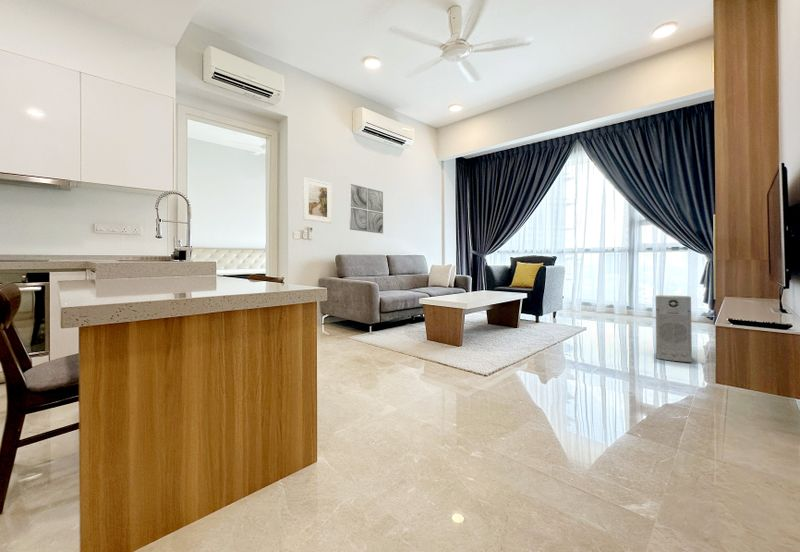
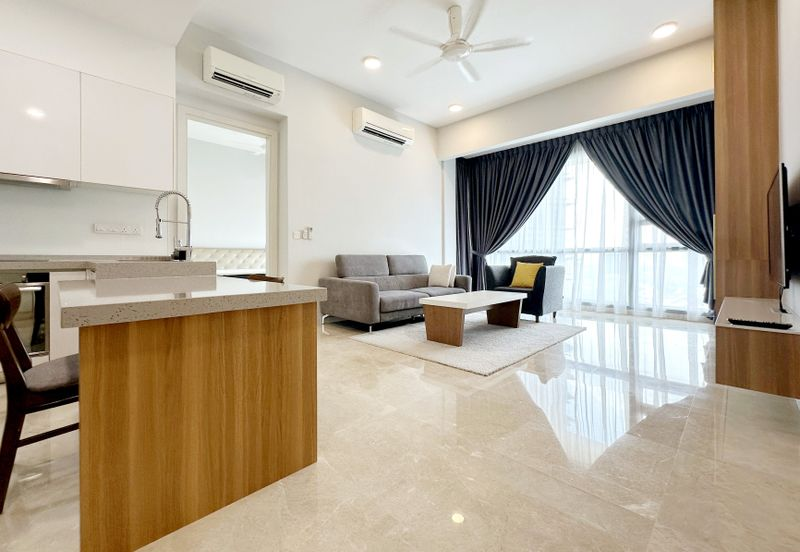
- air purifier (673, 326)
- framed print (317, 201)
- wall art (367, 209)
